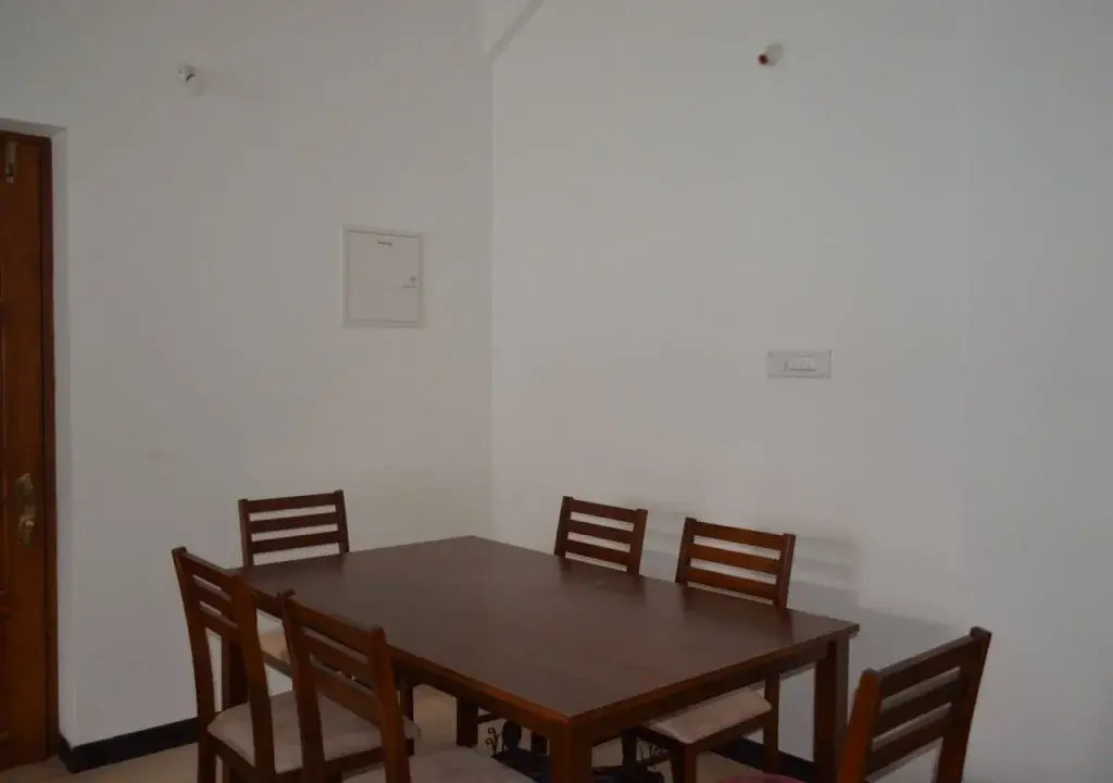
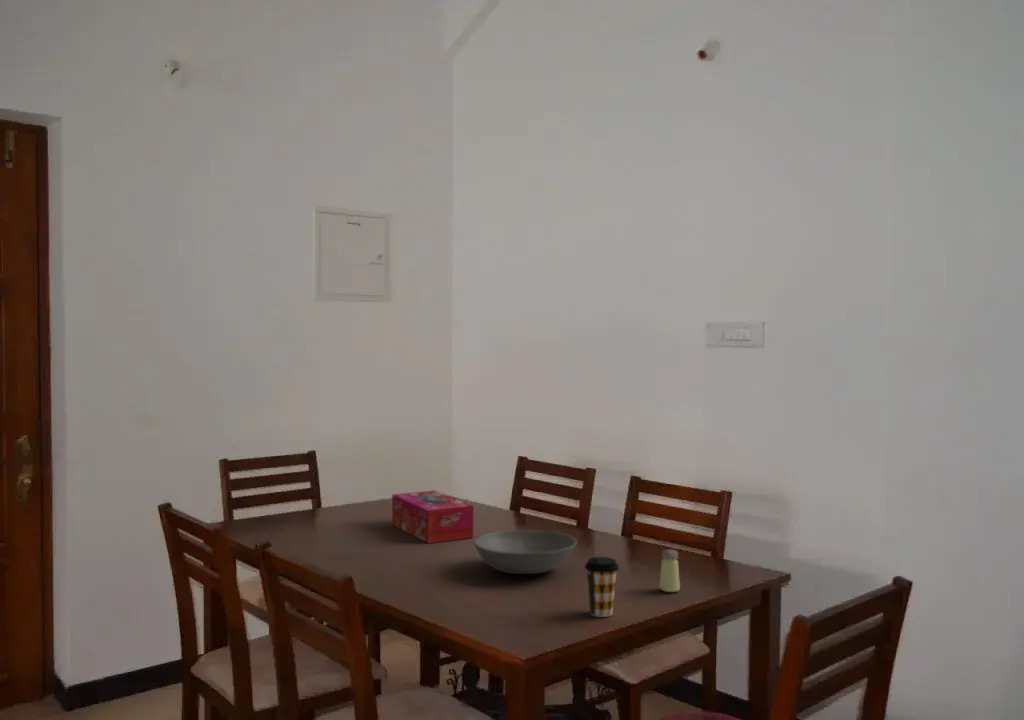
+ saltshaker (669, 569)
+ tissue box (431, 515)
+ coffee cup (601, 586)
+ bowl (525, 555)
